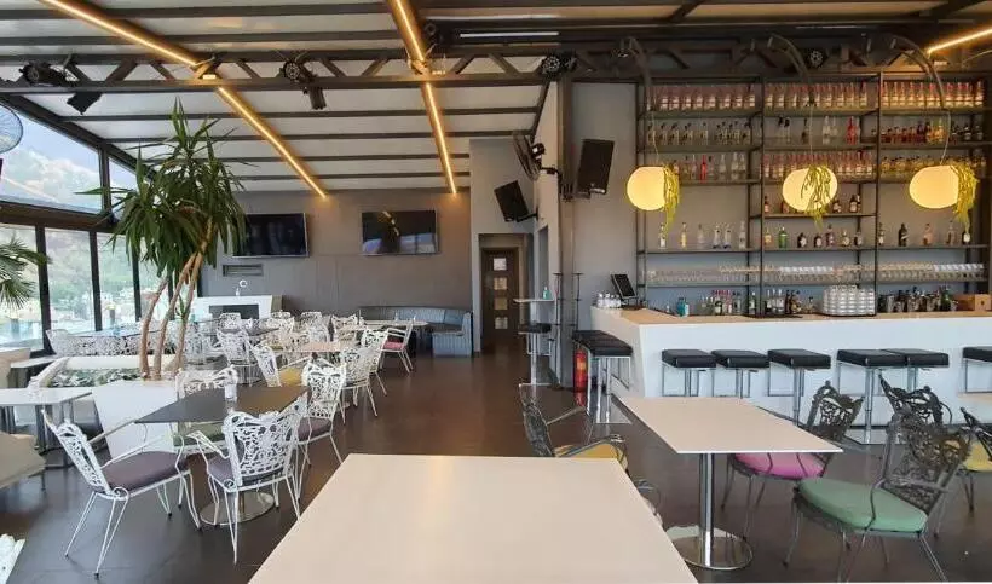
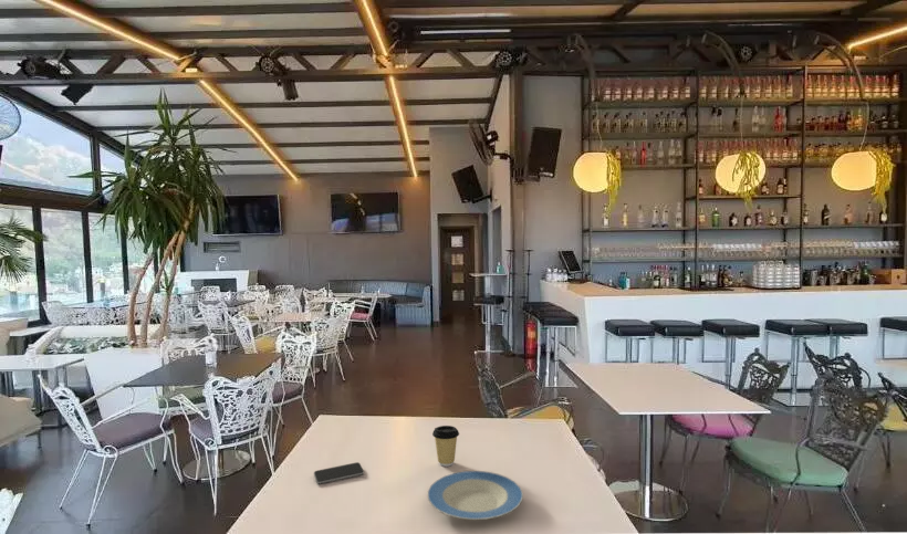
+ smartphone (338, 472)
+ plate (475, 498)
+ coffee cup (446, 444)
